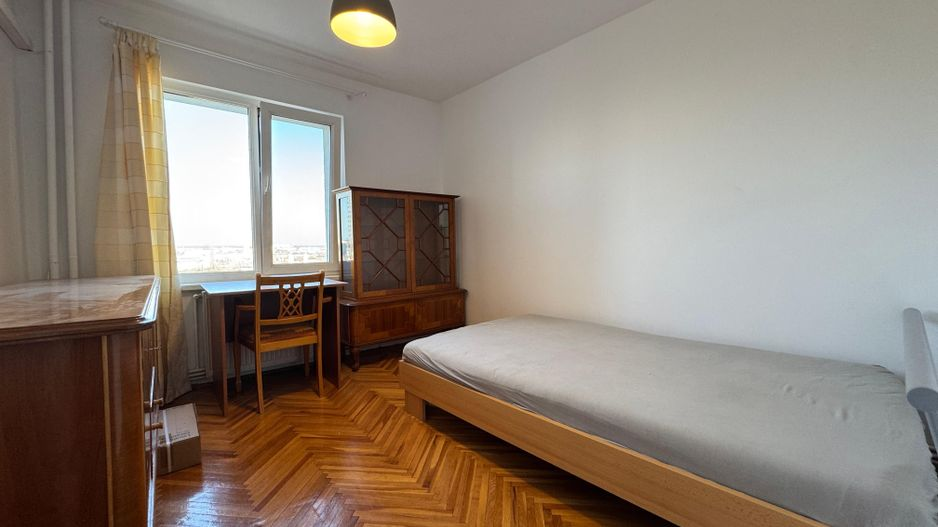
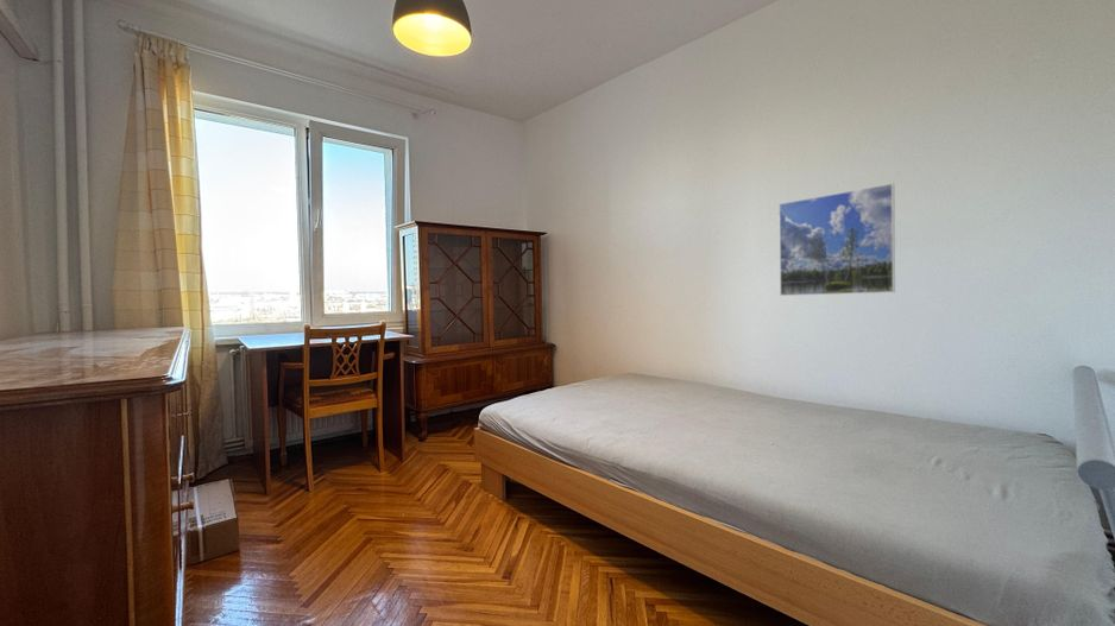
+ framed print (832, 244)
